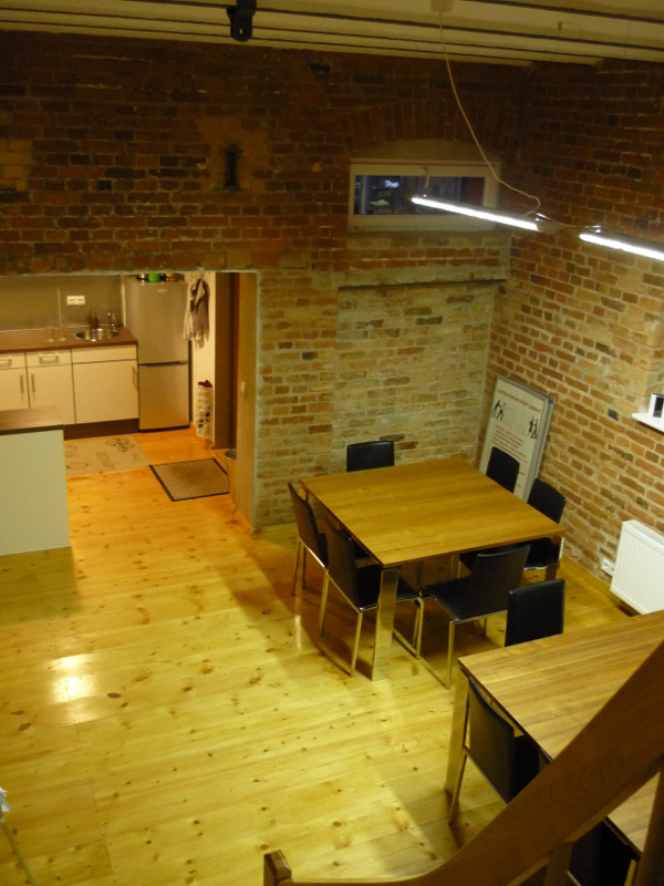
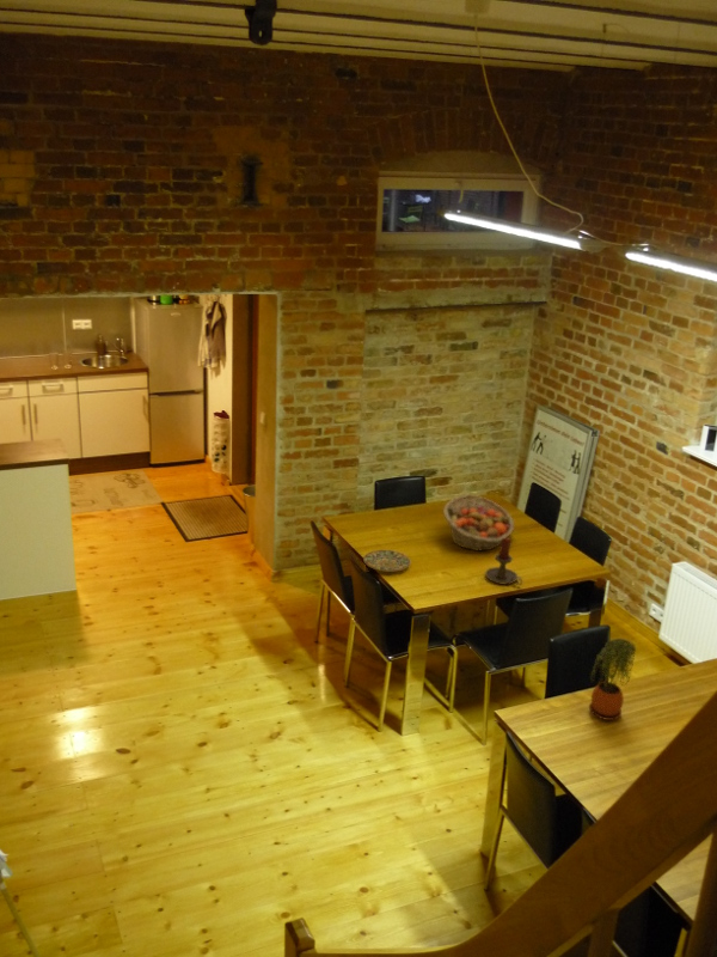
+ plate (386, 562)
+ potted plant (609, 677)
+ fruit basket (478, 523)
+ candle holder (507, 559)
